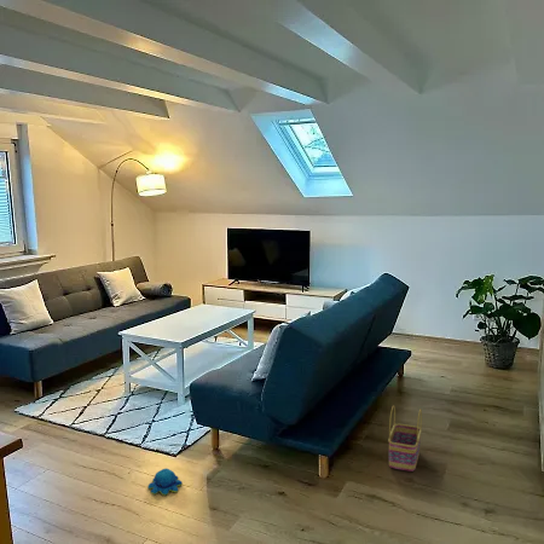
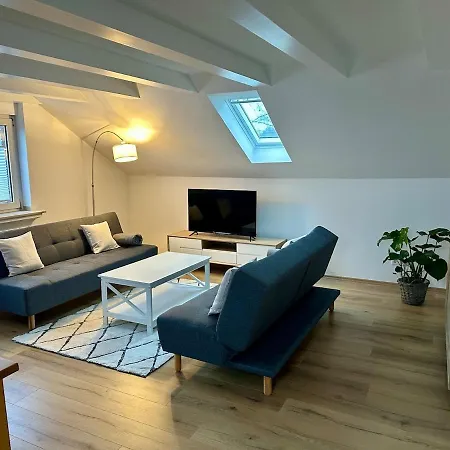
- basket (405, 434)
- plush toy (164, 478)
